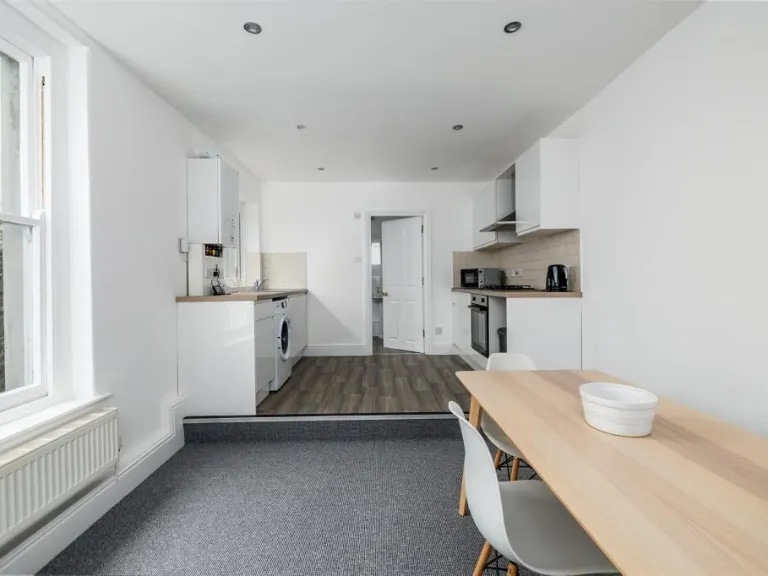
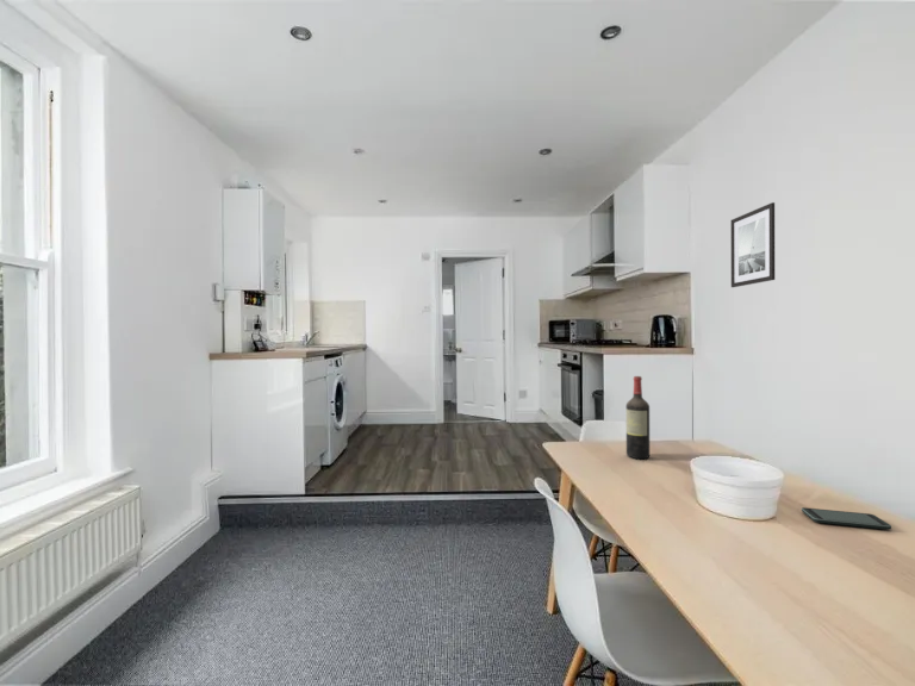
+ wall art (751, 248)
+ smartphone (844, 518)
+ wine bottle (637, 416)
